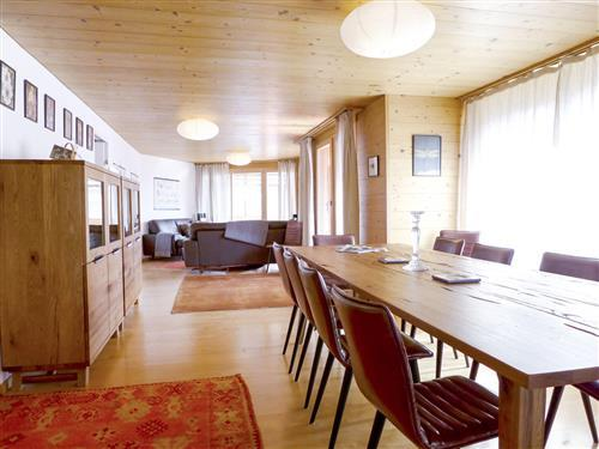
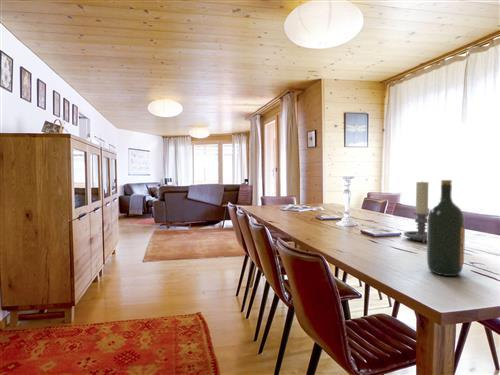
+ wine bottle (445, 226)
+ candle holder (422, 210)
